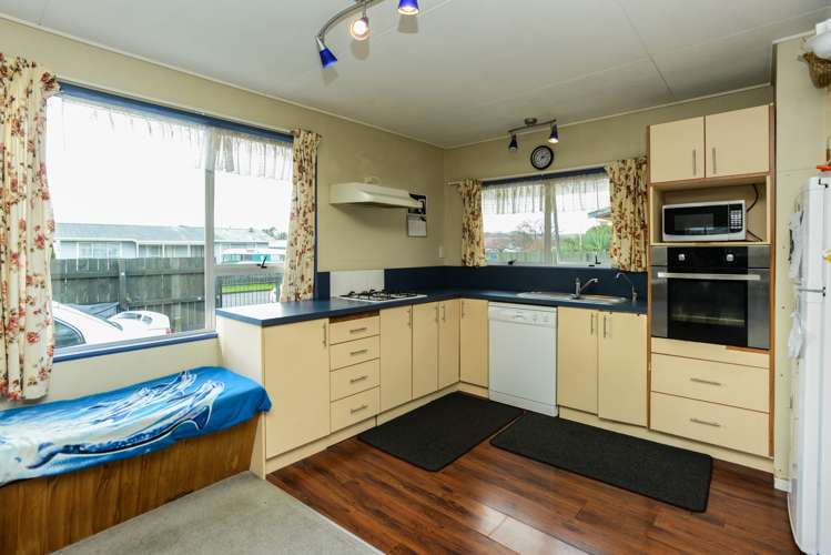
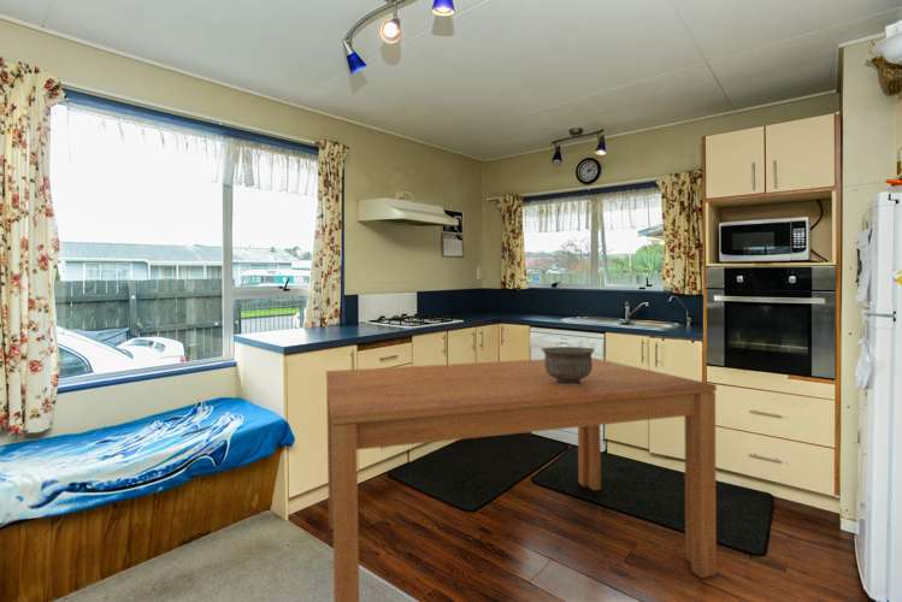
+ bowl (567, 365)
+ dining table (497, 435)
